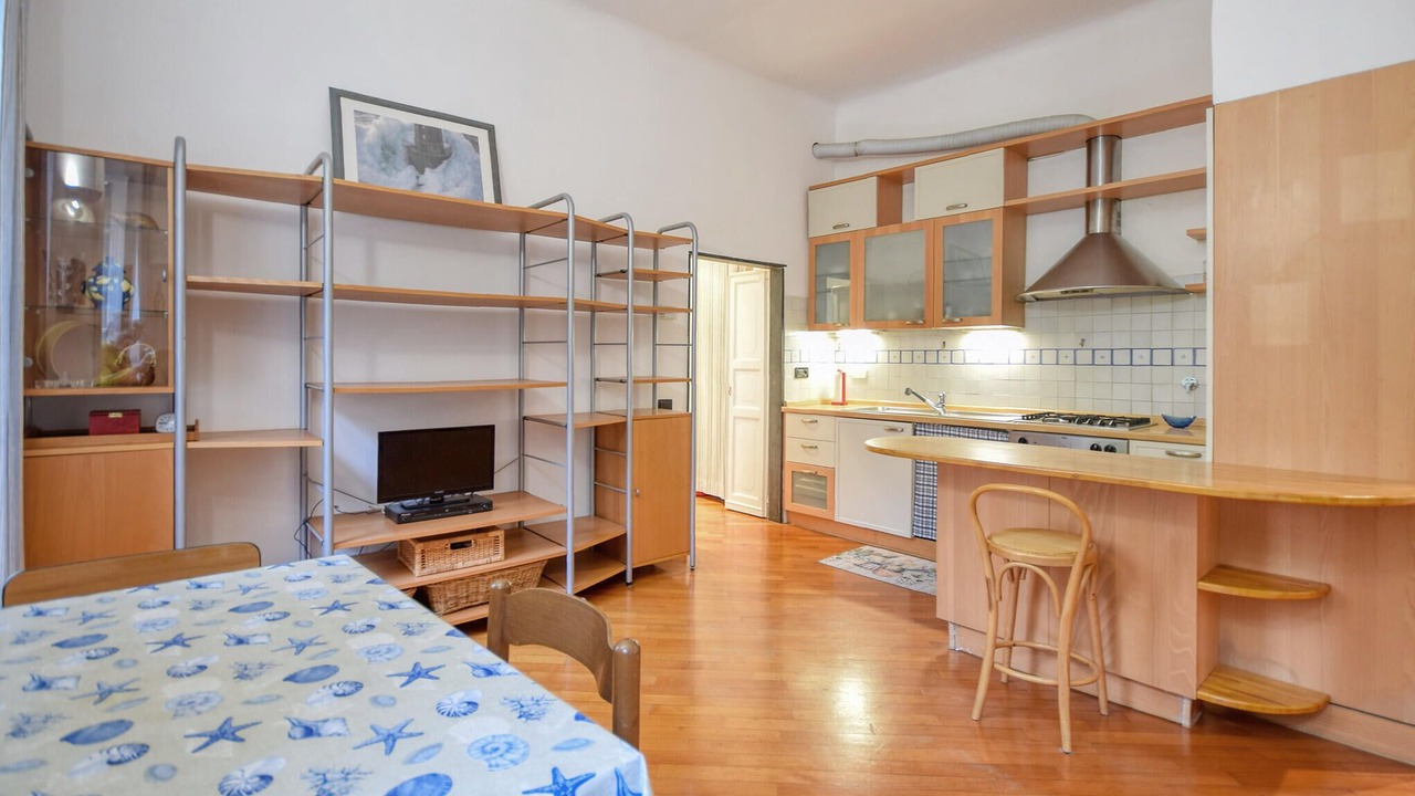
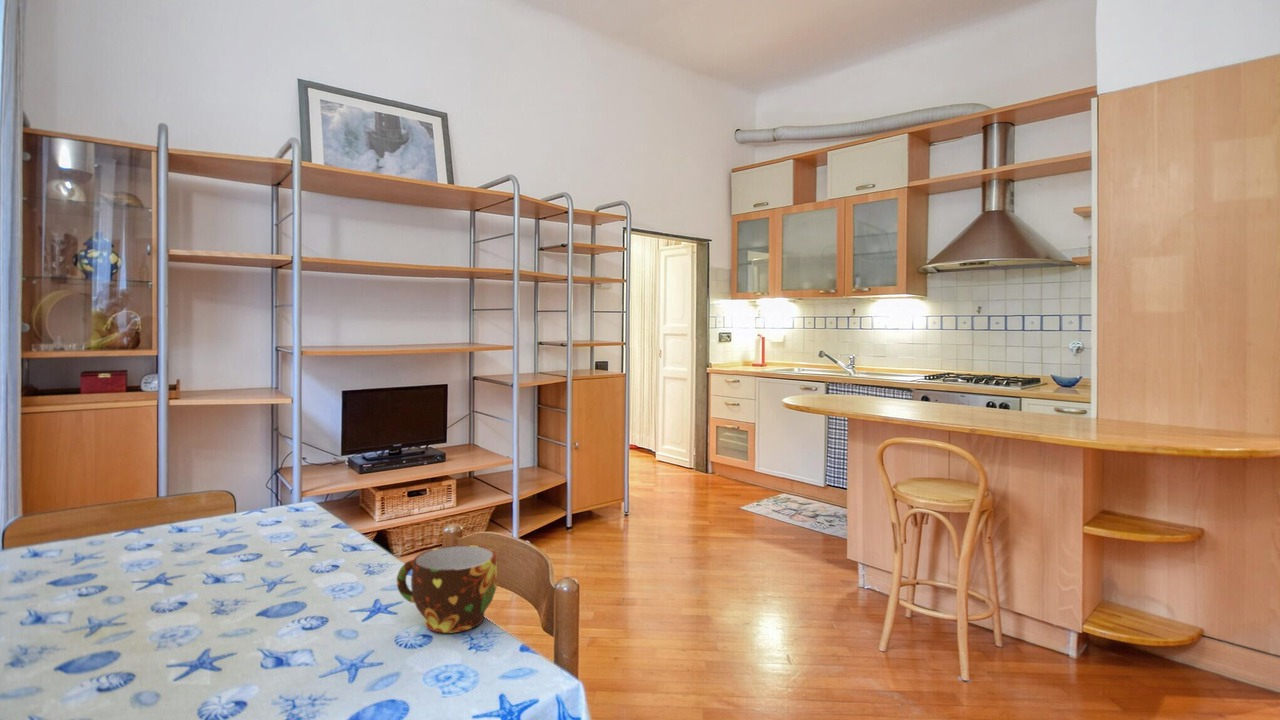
+ cup (449, 589)
